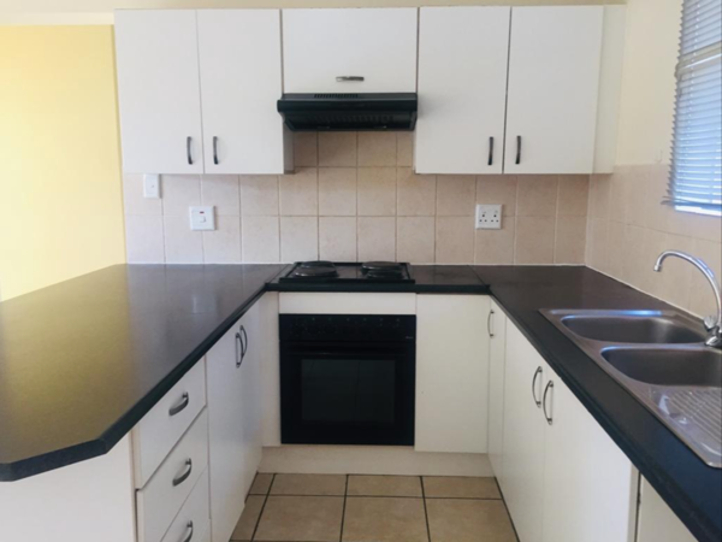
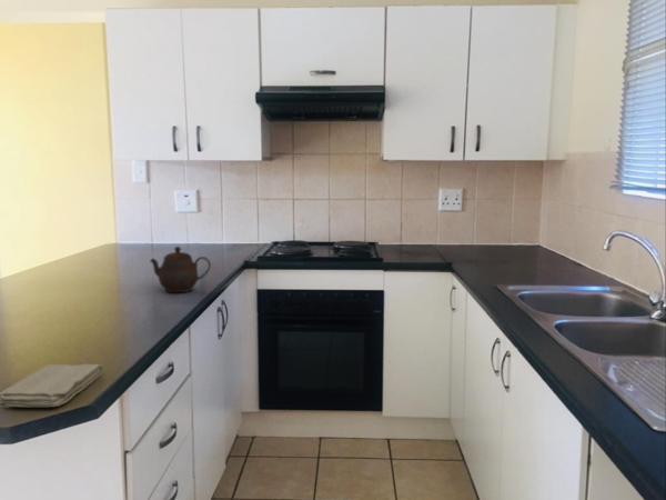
+ teapot (180, 268)
+ washcloth (52, 382)
